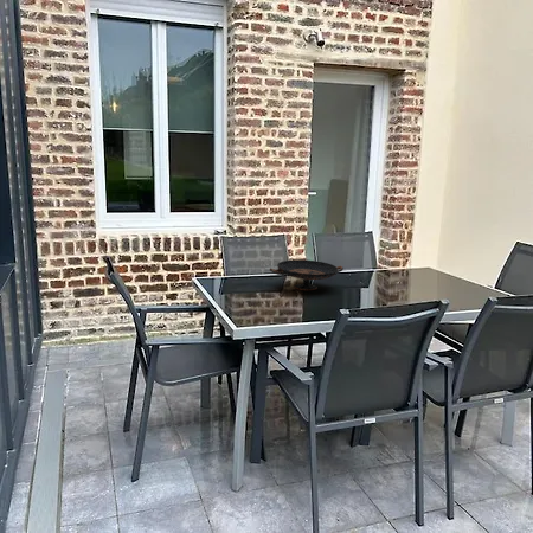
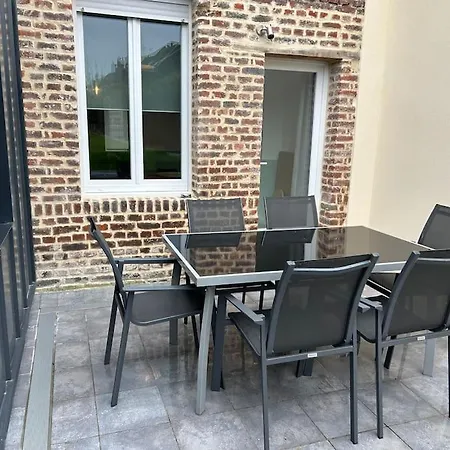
- decorative bowl (306, 276)
